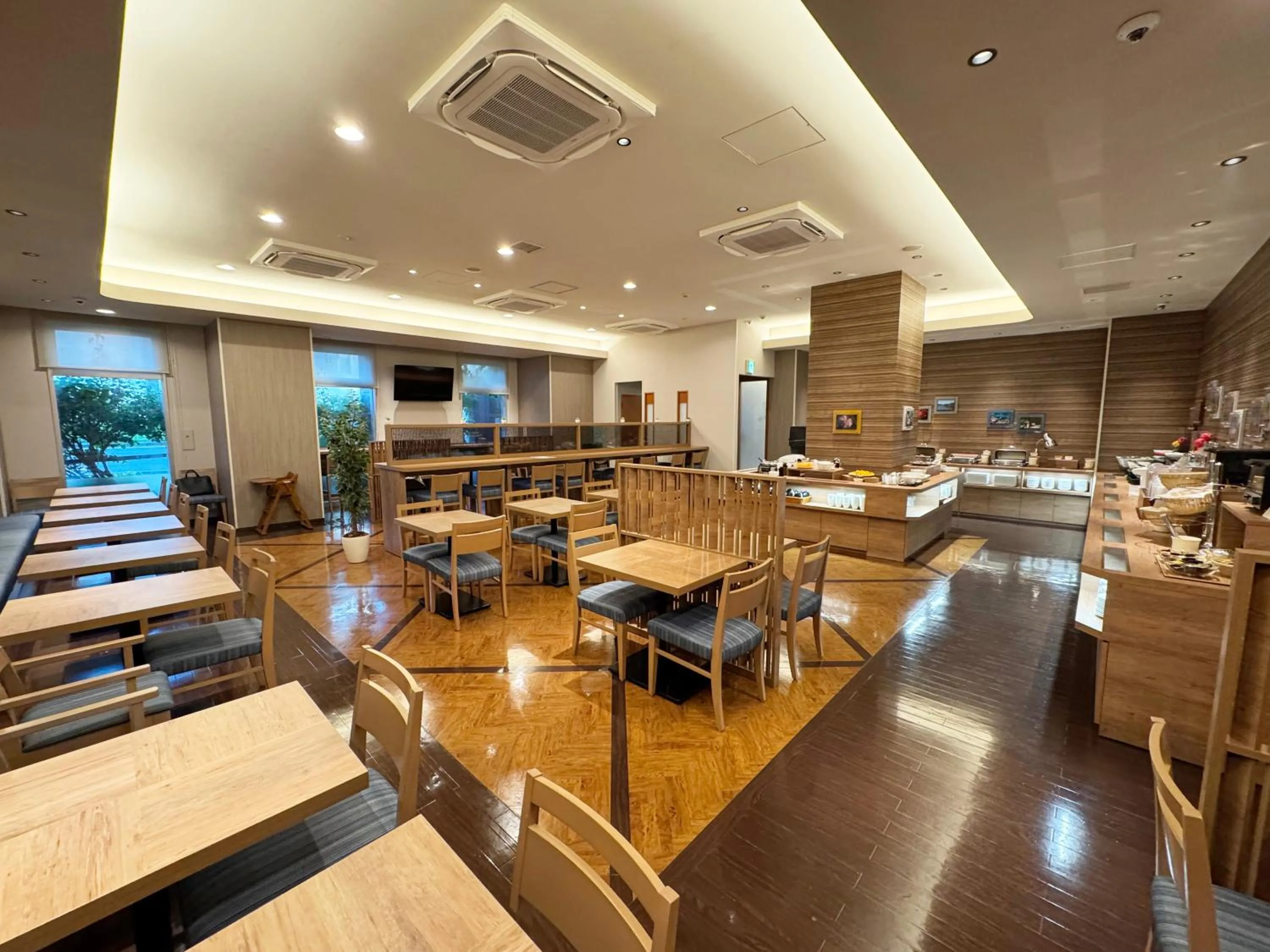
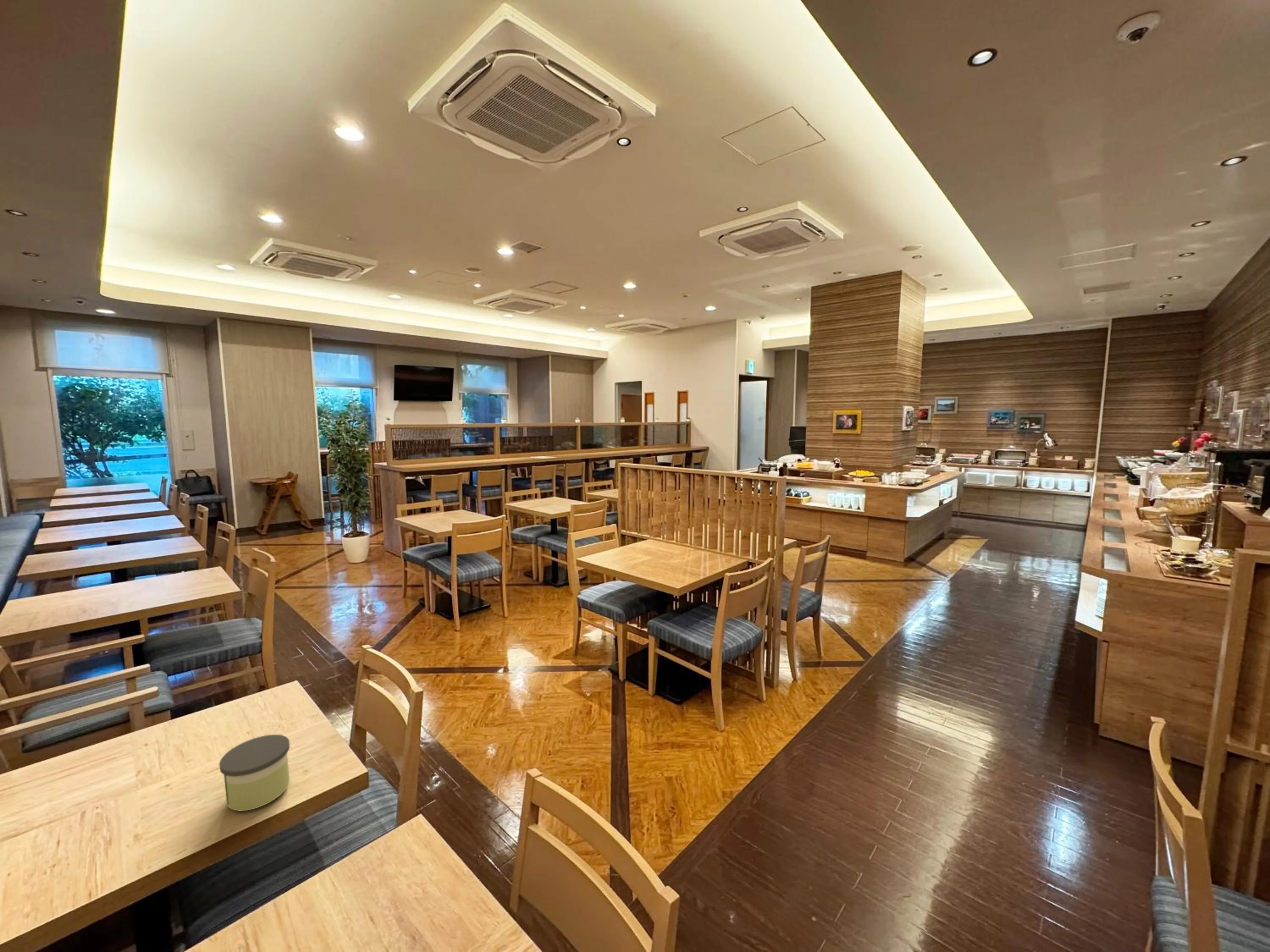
+ candle (257, 773)
